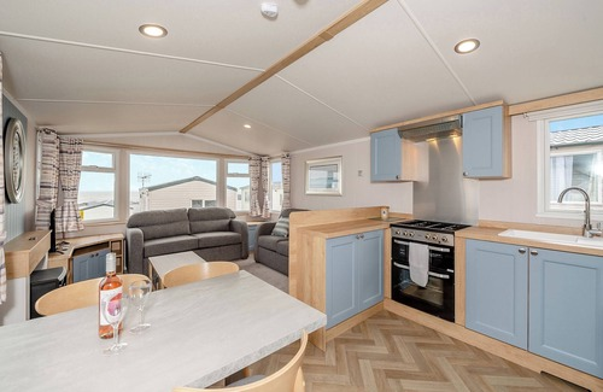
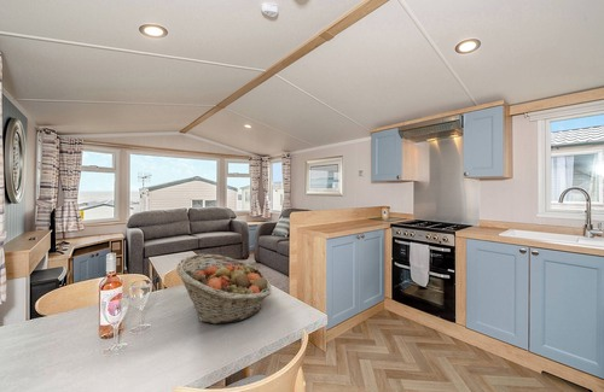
+ fruit basket (226, 281)
